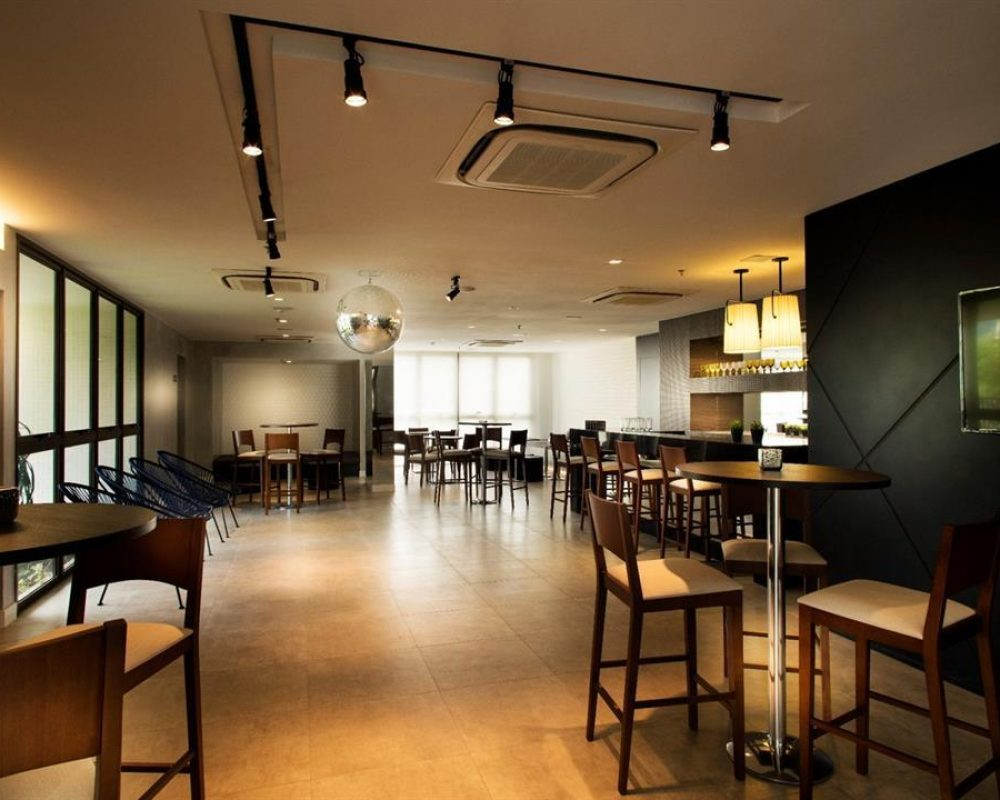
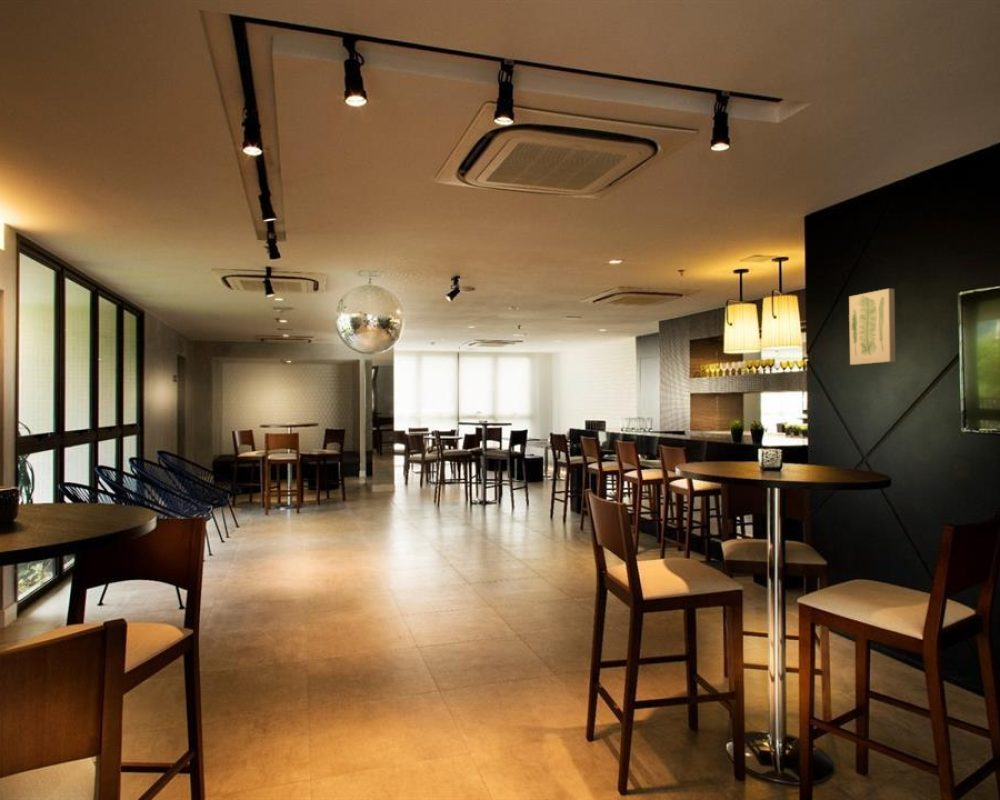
+ wall art (871, 328)
